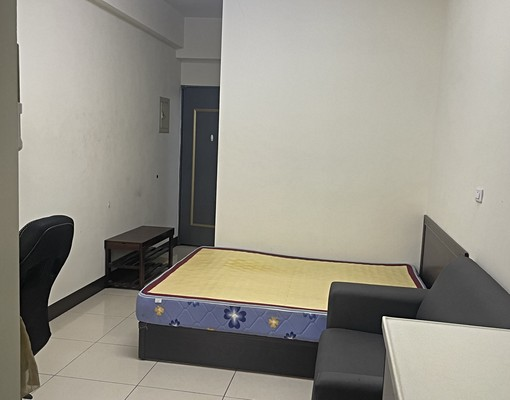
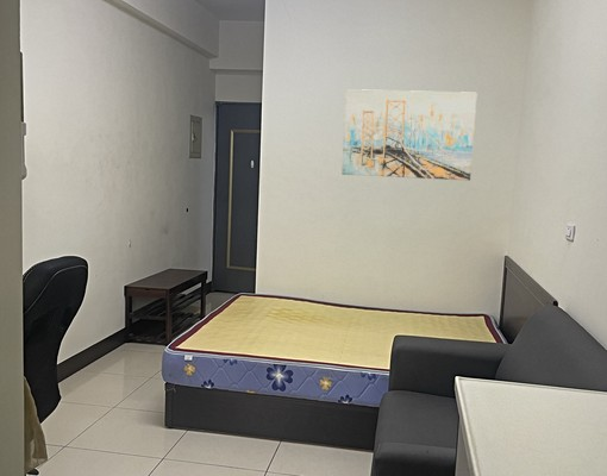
+ wall art (407, 134)
